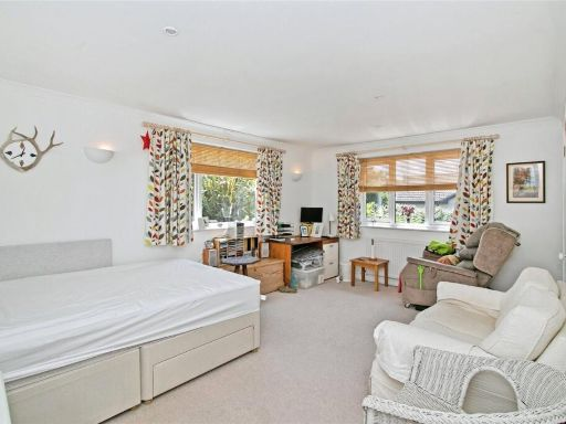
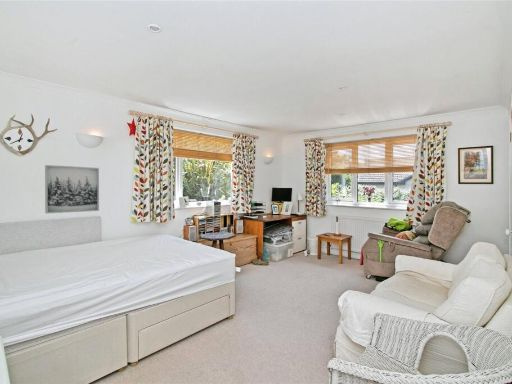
+ wall art (73, 189)
